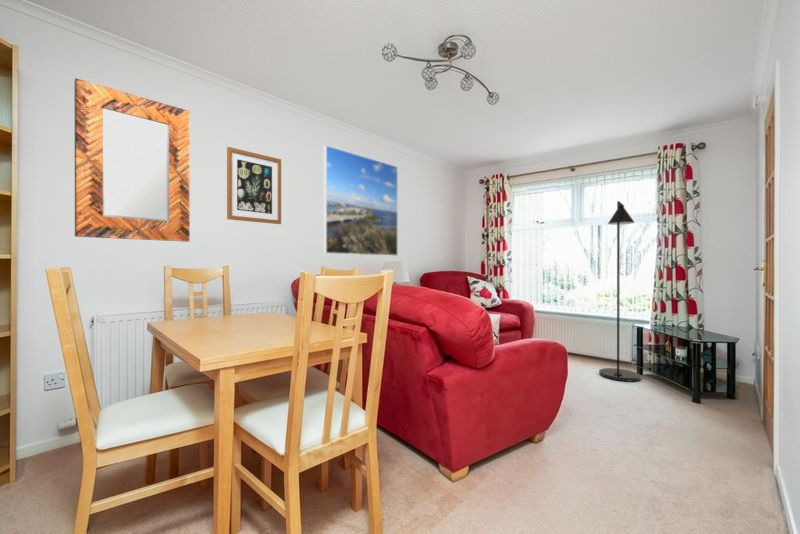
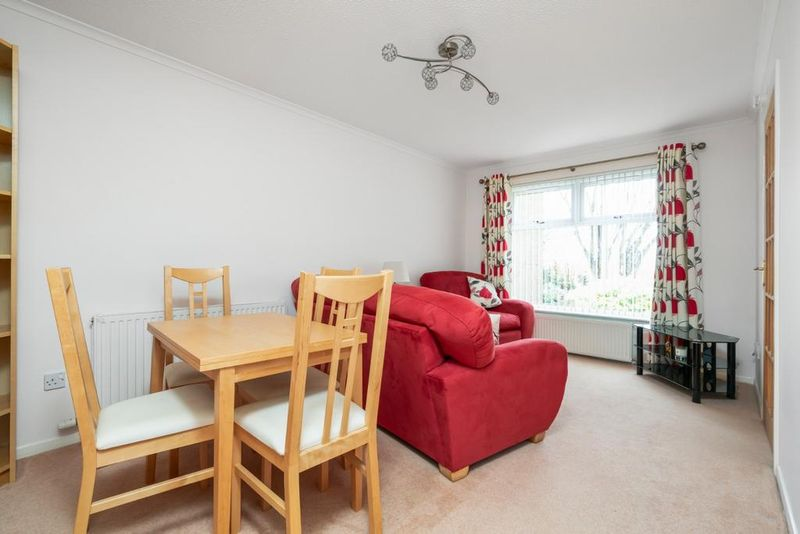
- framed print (364, 205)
- floor lamp (618, 289)
- wall art (255, 187)
- home mirror (137, 168)
